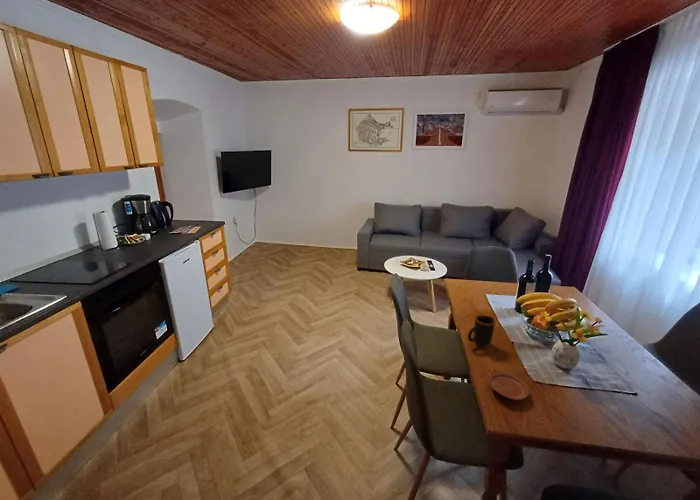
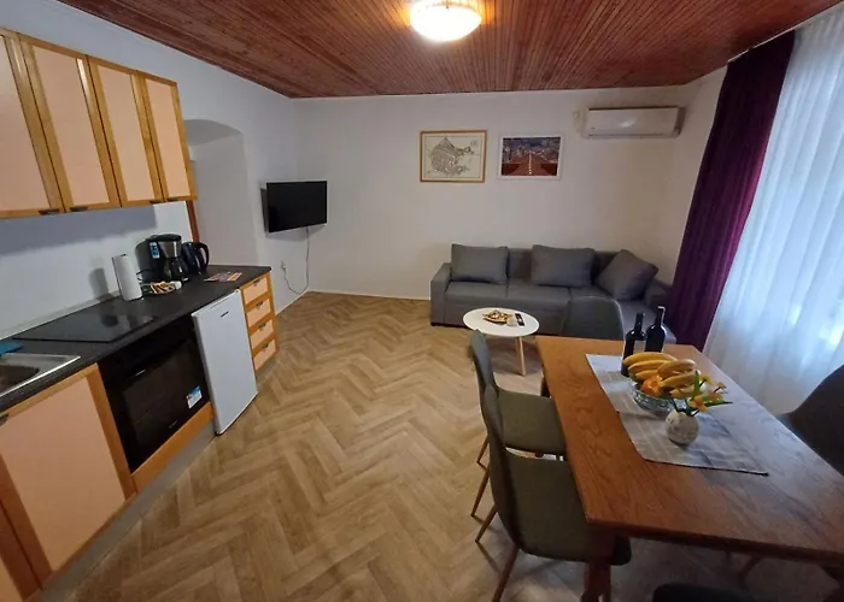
- mug (480, 332)
- plate (508, 387)
